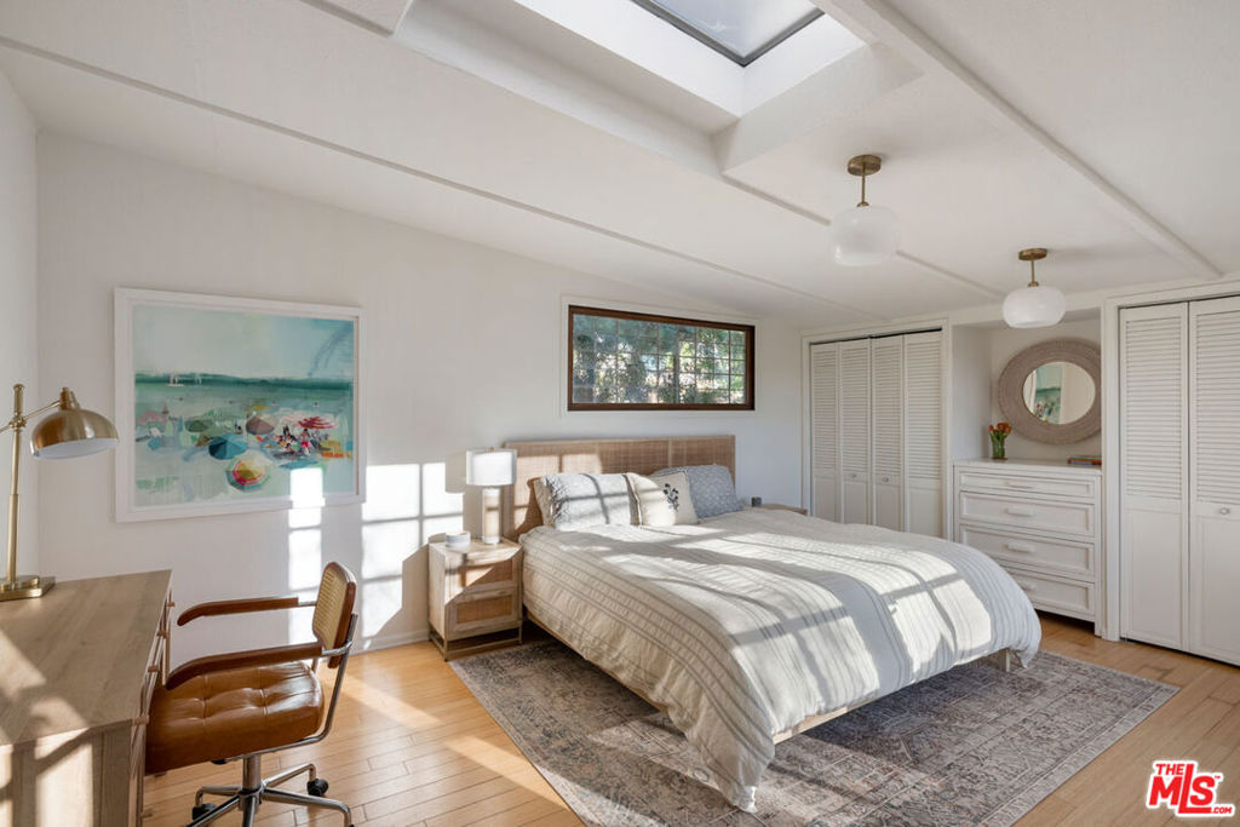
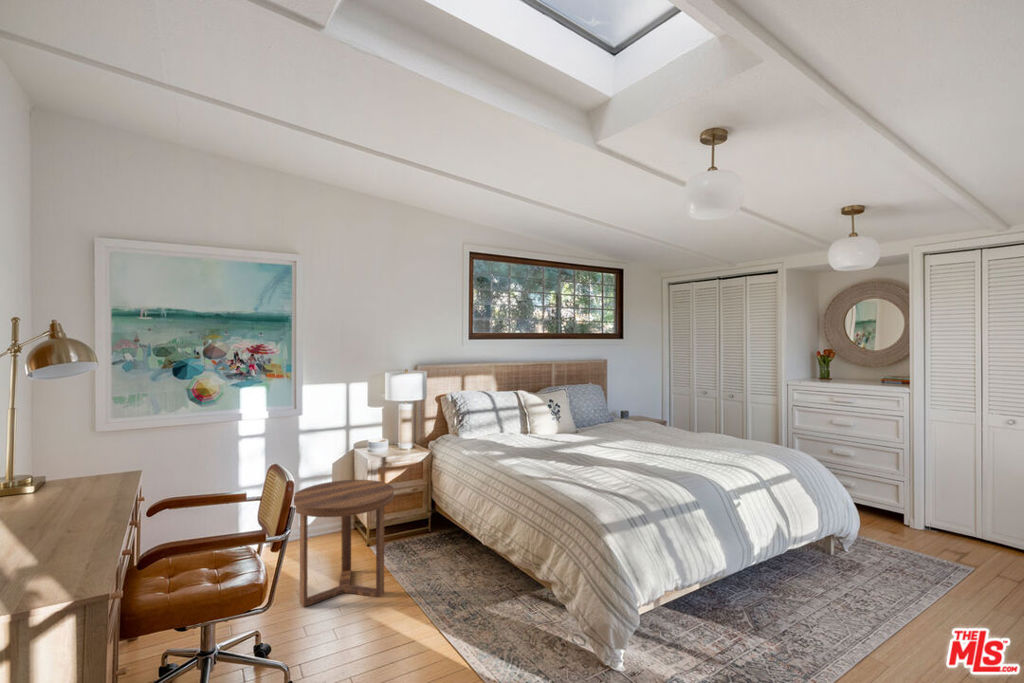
+ side table (344, 541)
